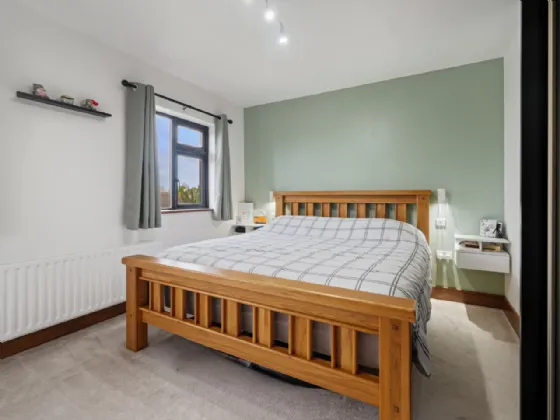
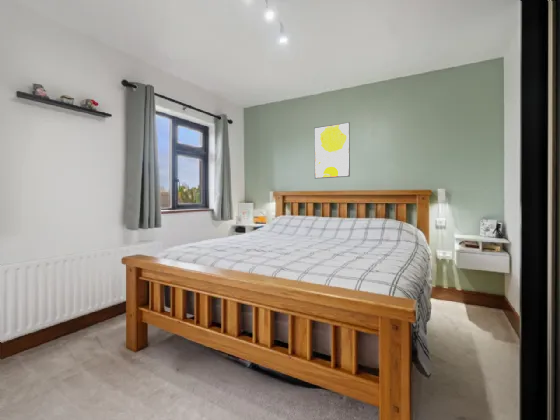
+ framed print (331, 151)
